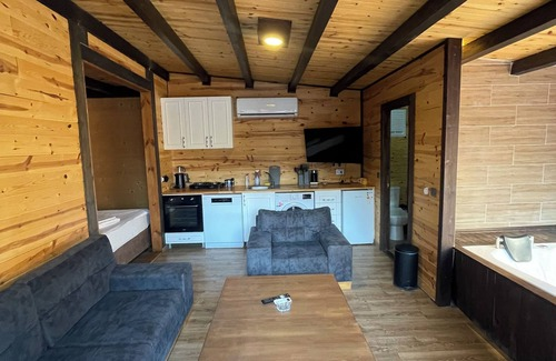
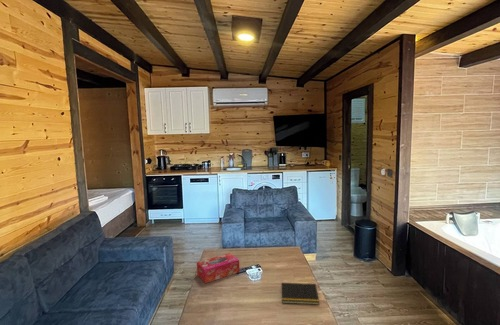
+ notepad (299, 293)
+ tissue box (218, 267)
